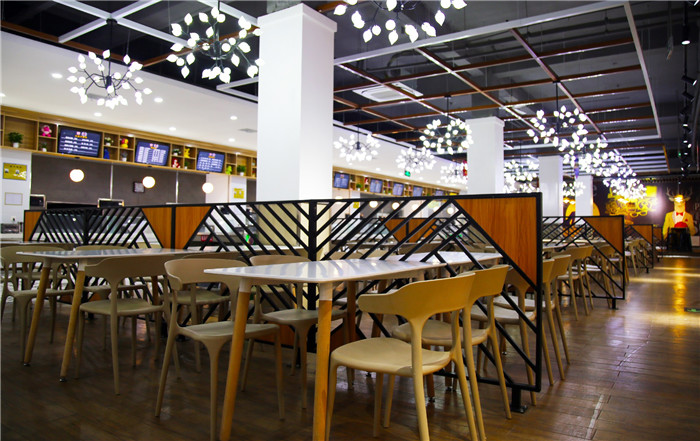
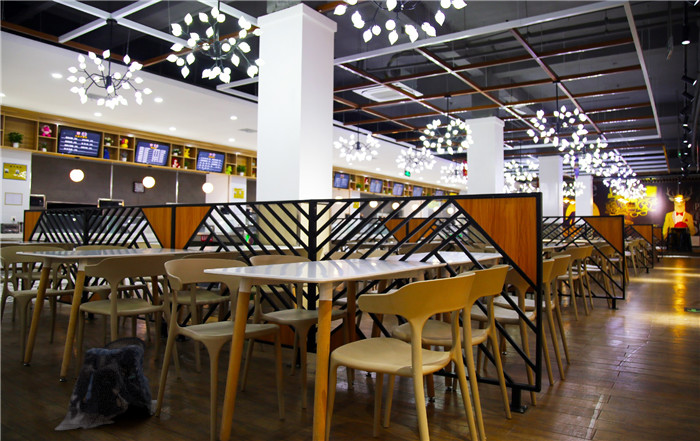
+ backpack (113, 377)
